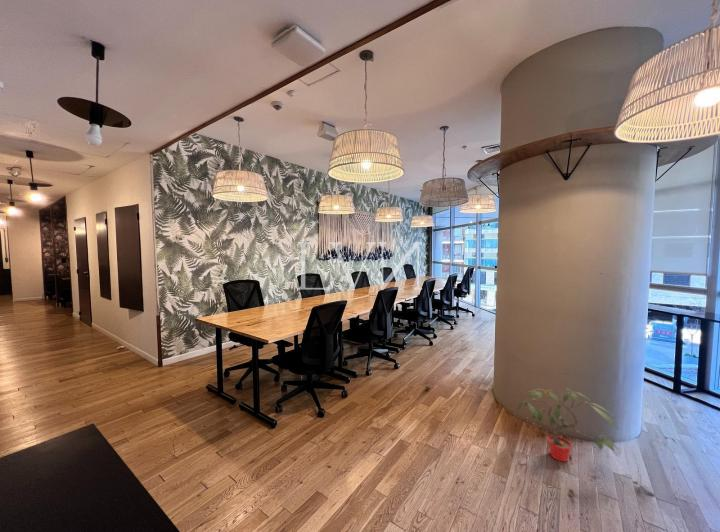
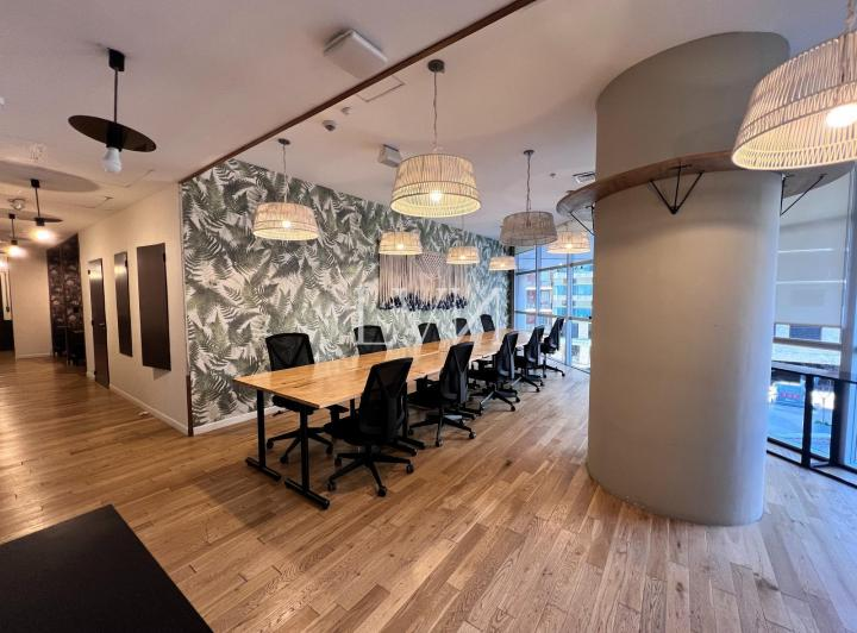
- potted plant (563, 425)
